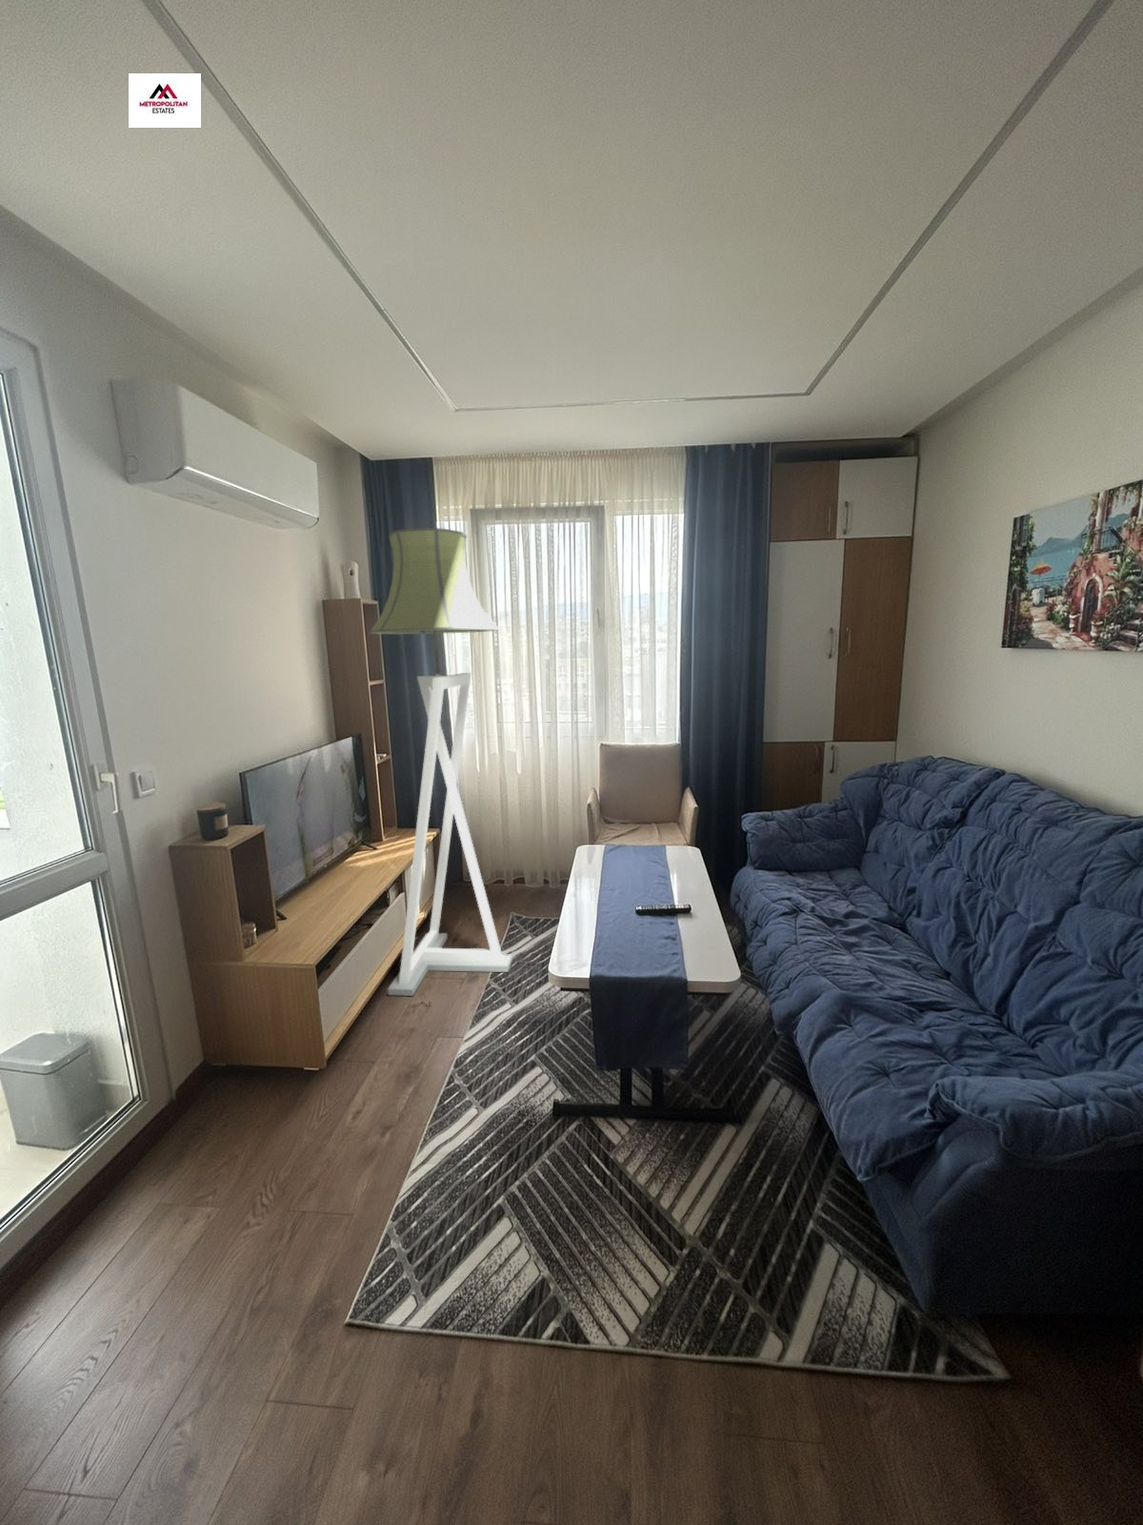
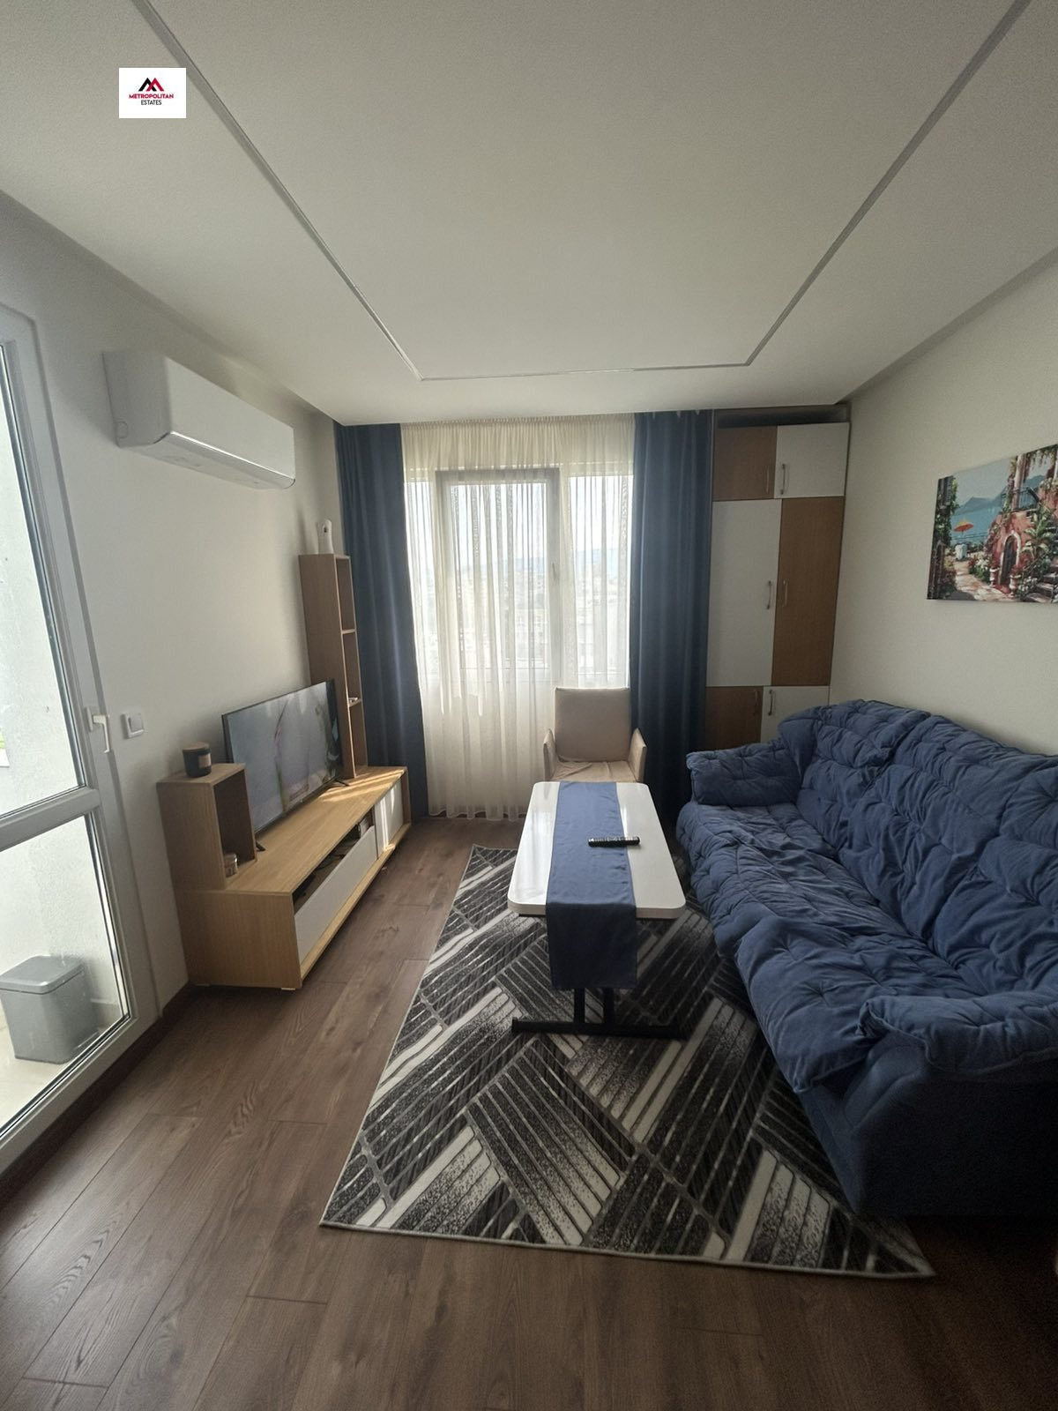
- floor lamp (444, 765)
